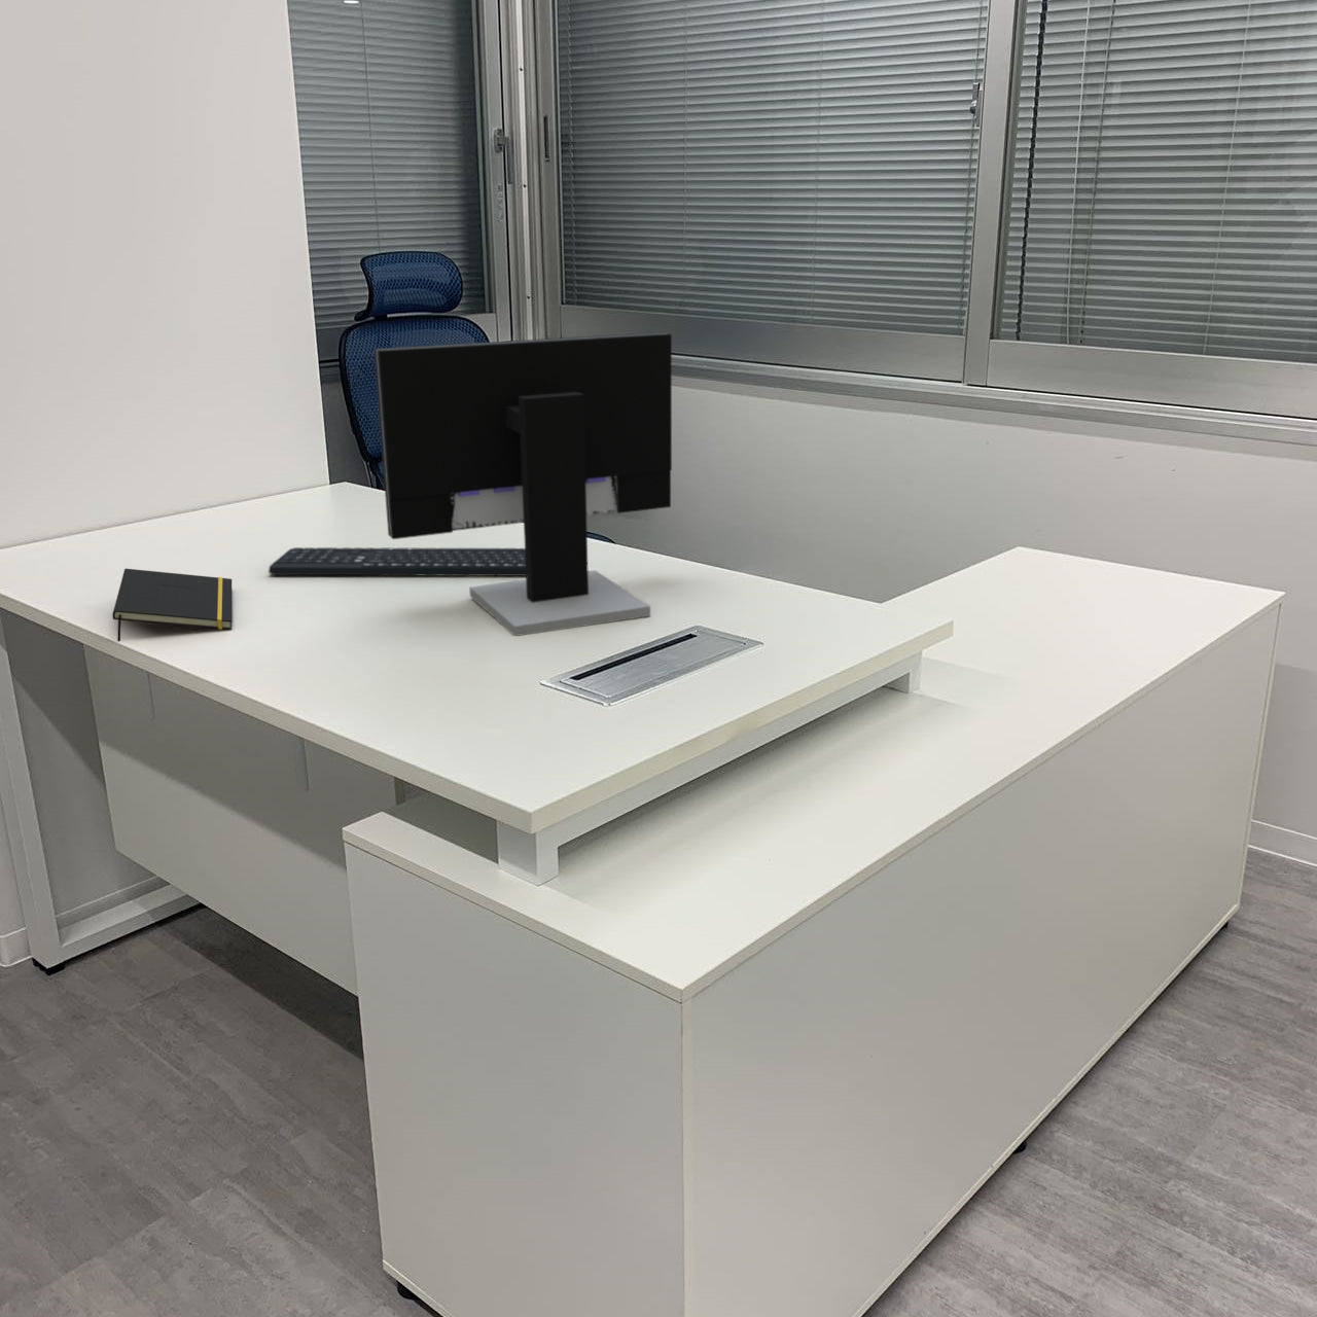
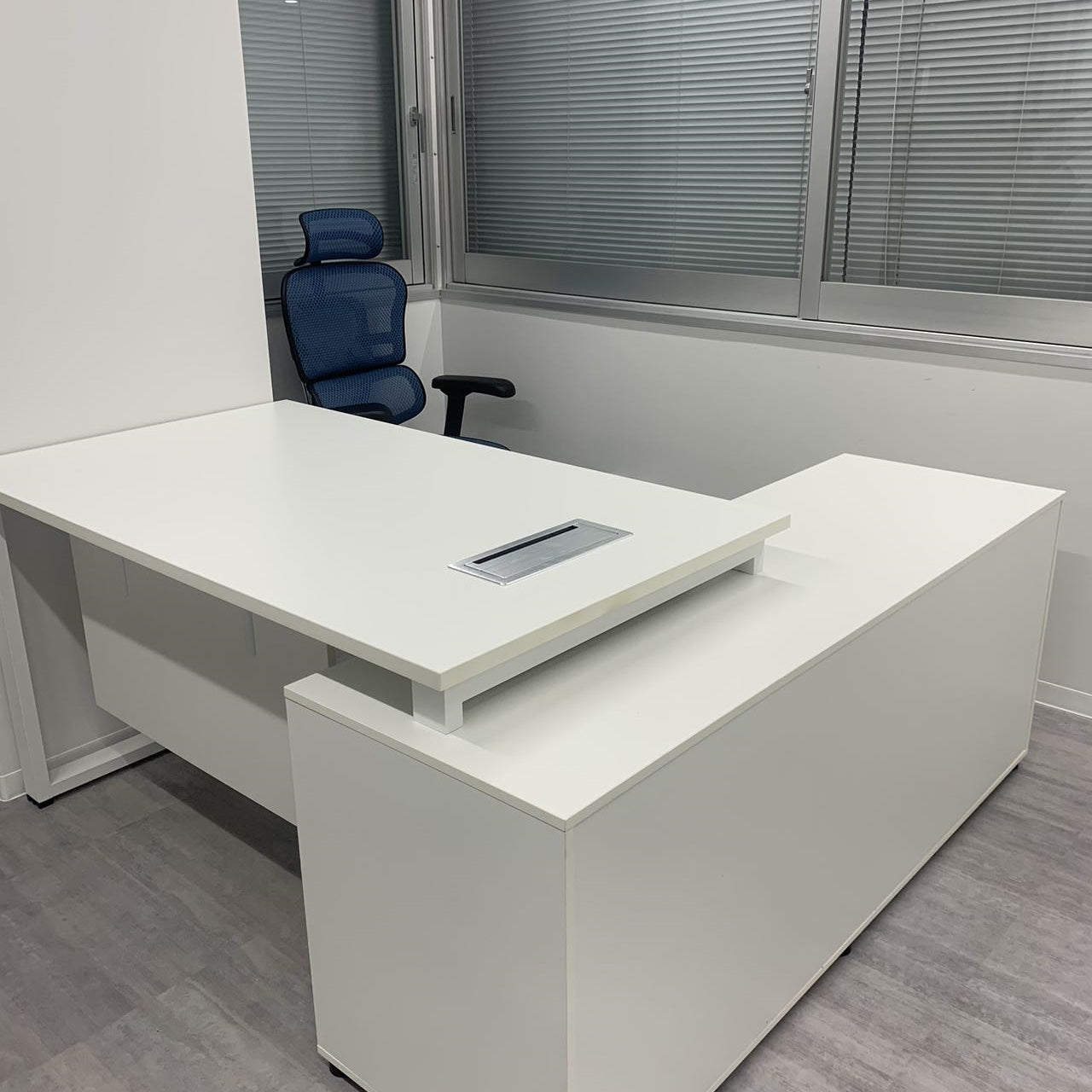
- computer monitor (554, 480)
- keyboard (415, 558)
- notepad (176, 598)
